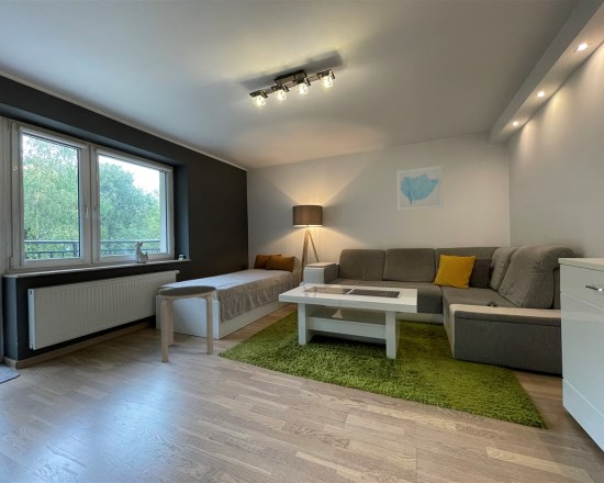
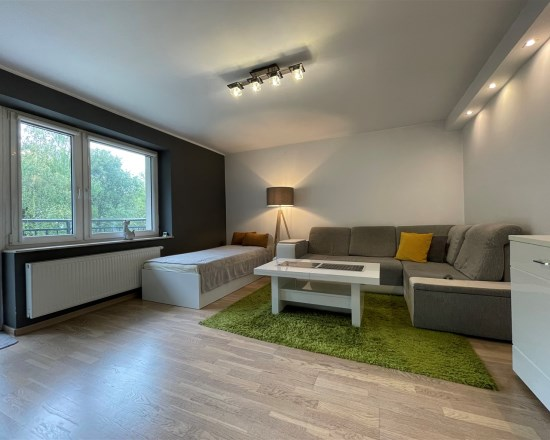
- side table (172, 319)
- wall art (418, 189)
